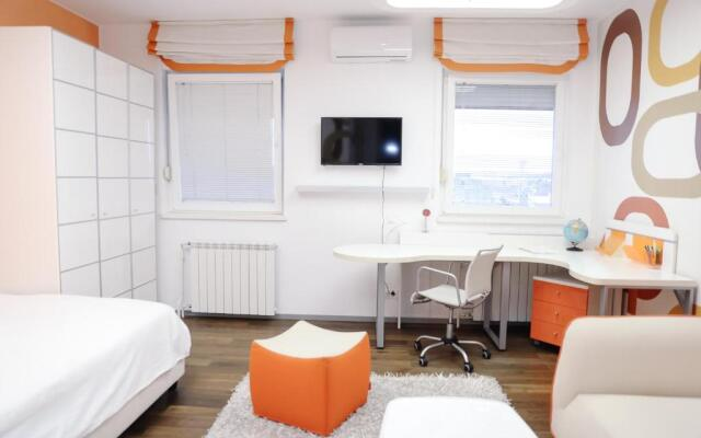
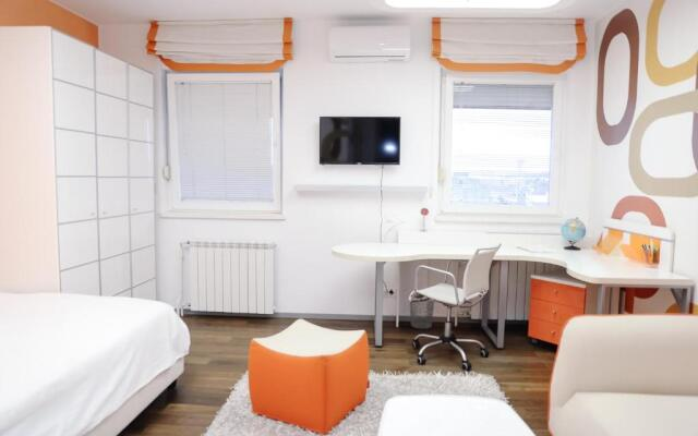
+ wastebasket (421, 311)
